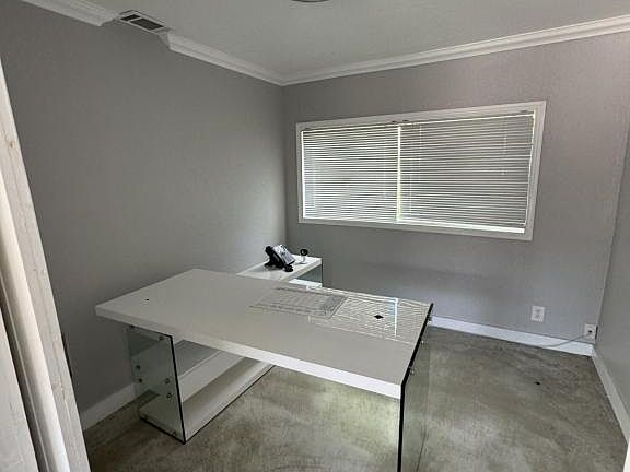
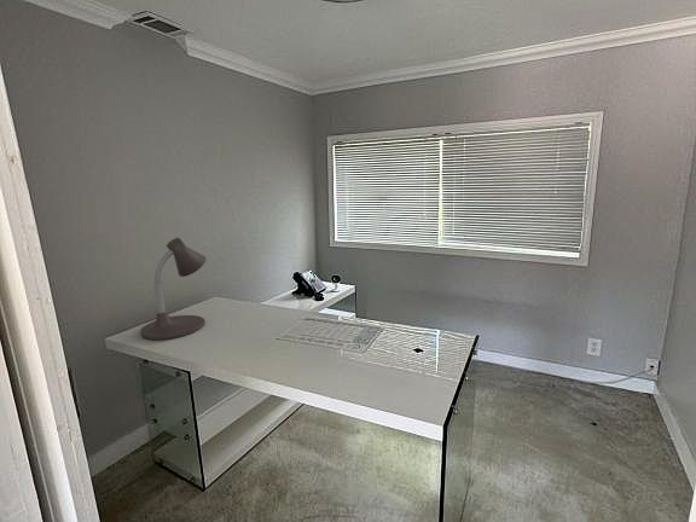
+ desk lamp (180, 276)
